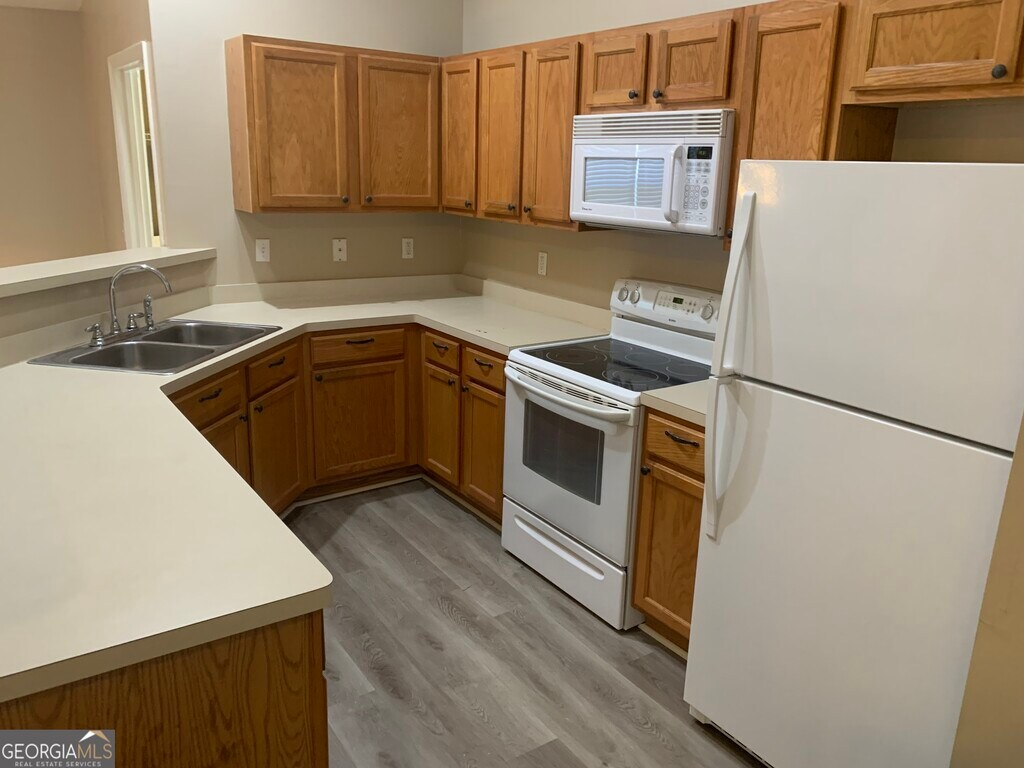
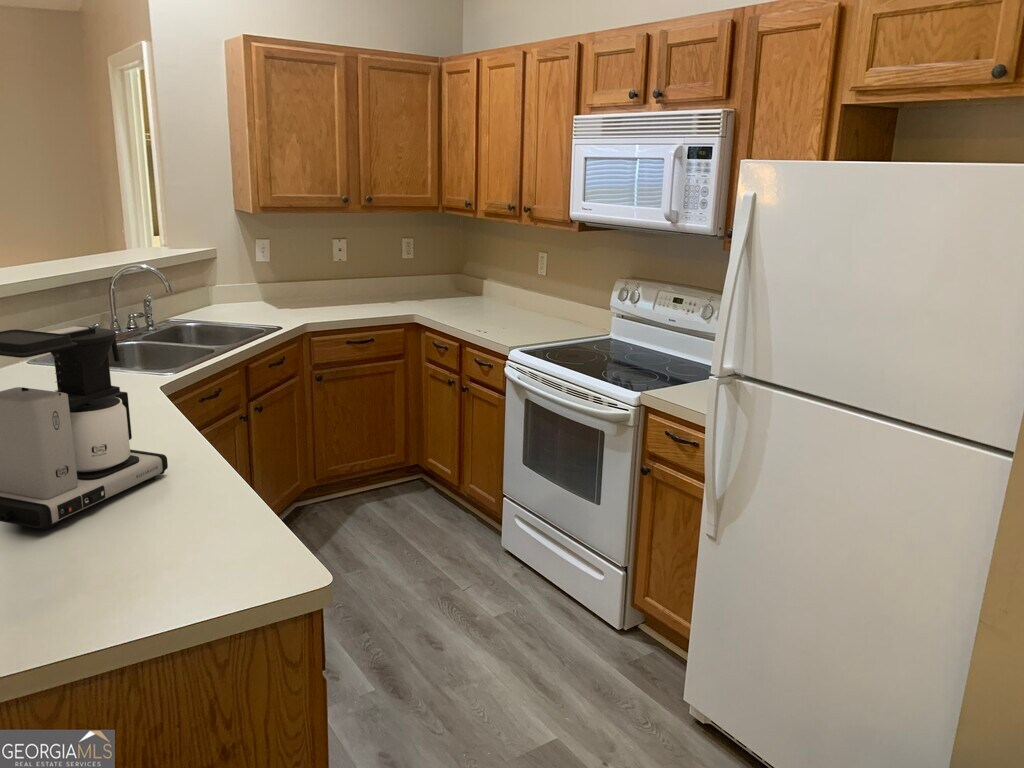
+ coffee maker (67, 415)
